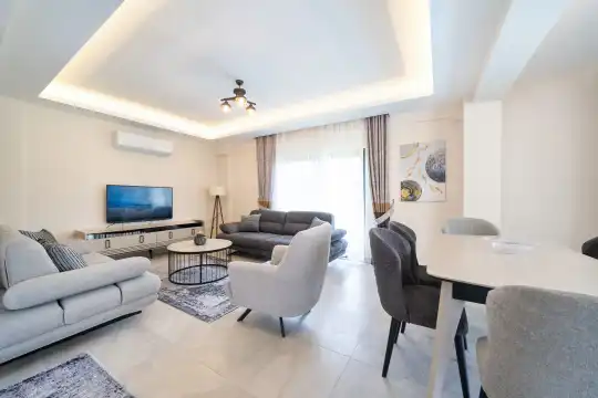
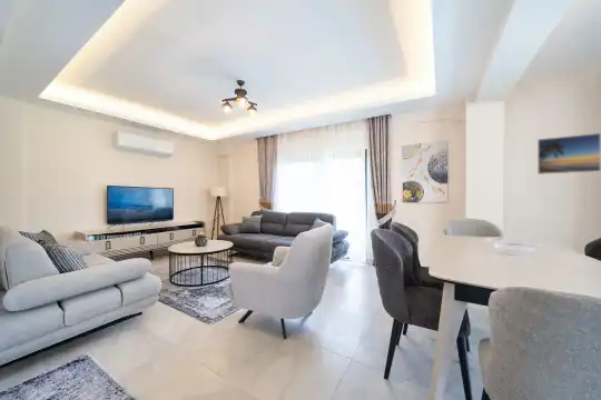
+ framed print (566, 154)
